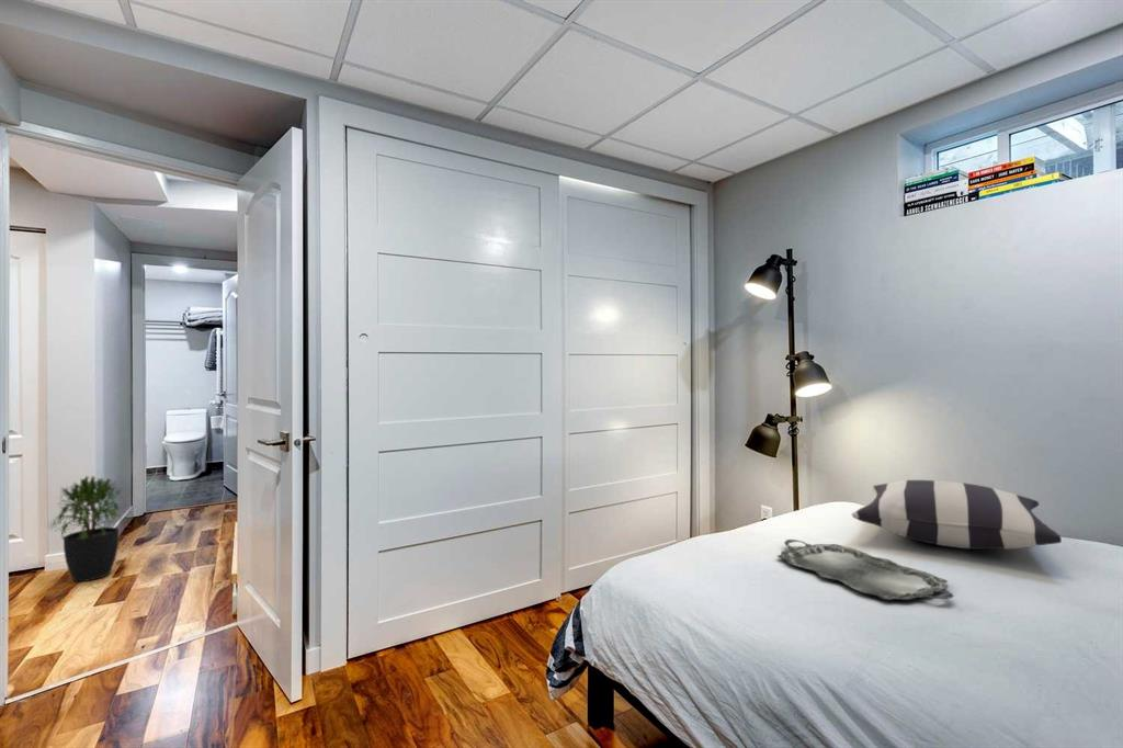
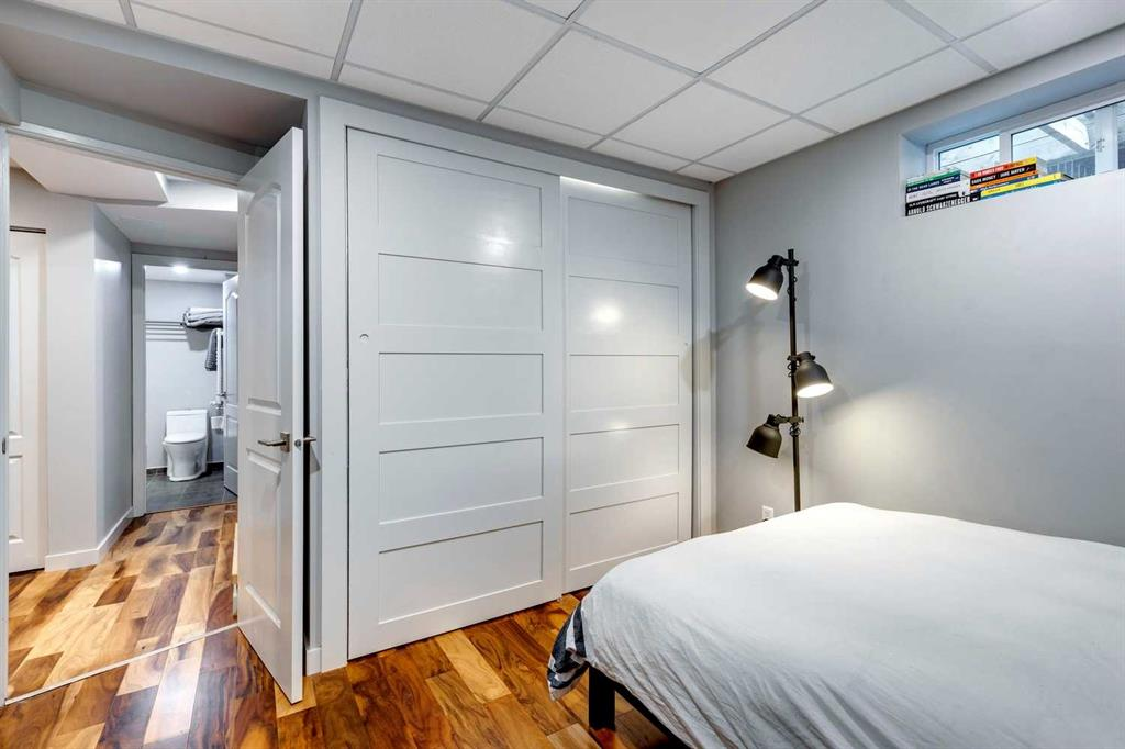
- potted plant (87, 524)
- pillow (948, 511)
- serving tray (857, 568)
